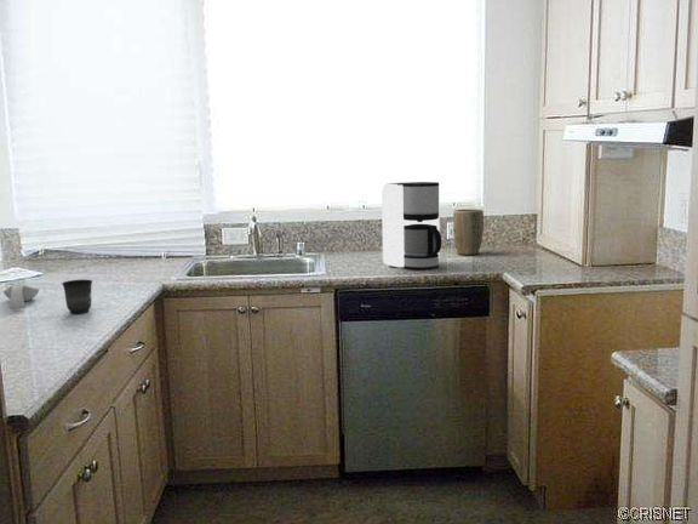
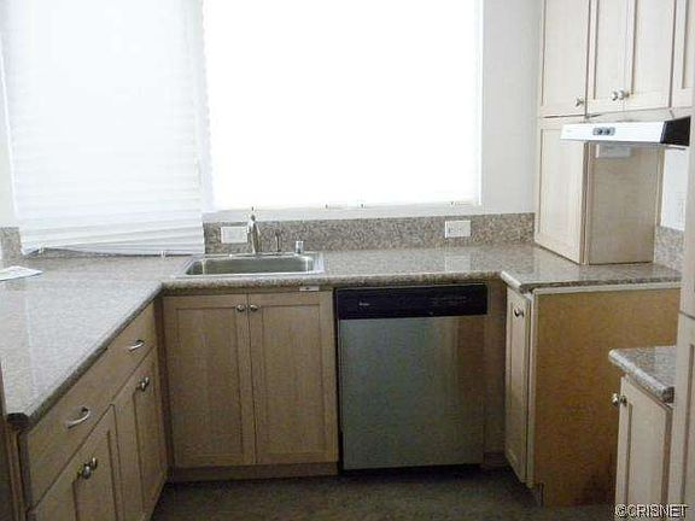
- spoon rest (19, 292)
- mug (79, 295)
- coffee maker (420, 224)
- plant pot (468, 232)
